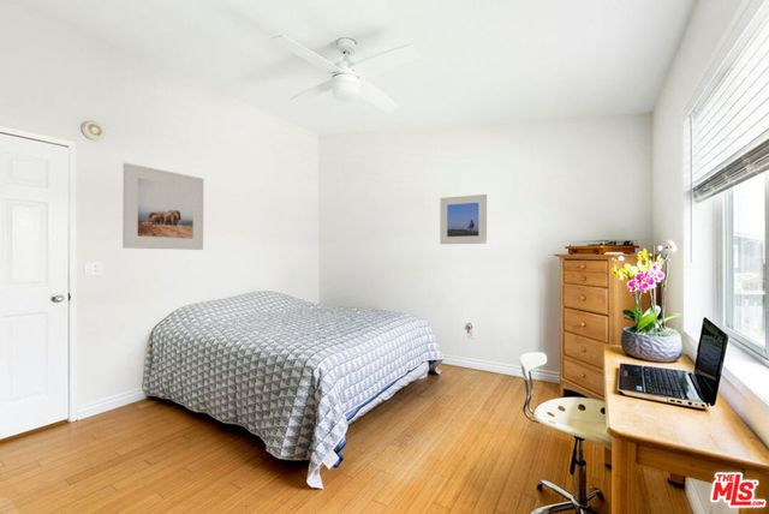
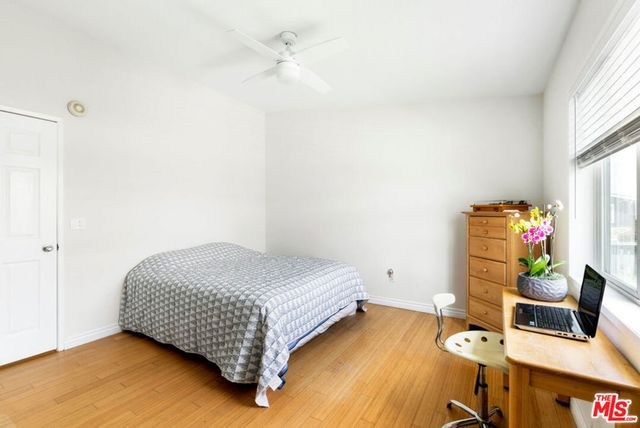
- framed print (463, 220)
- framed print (166, 210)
